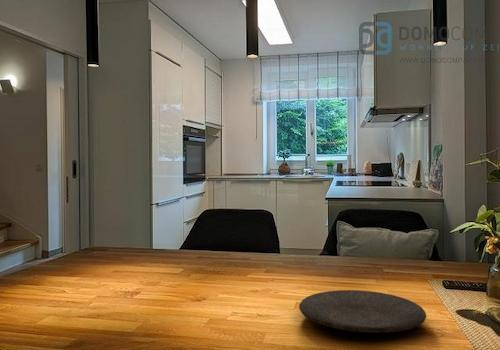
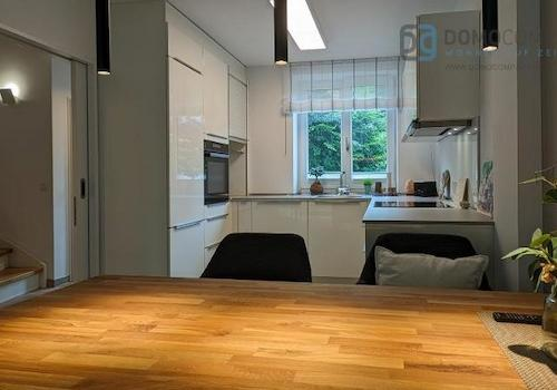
- plate (360, 312)
